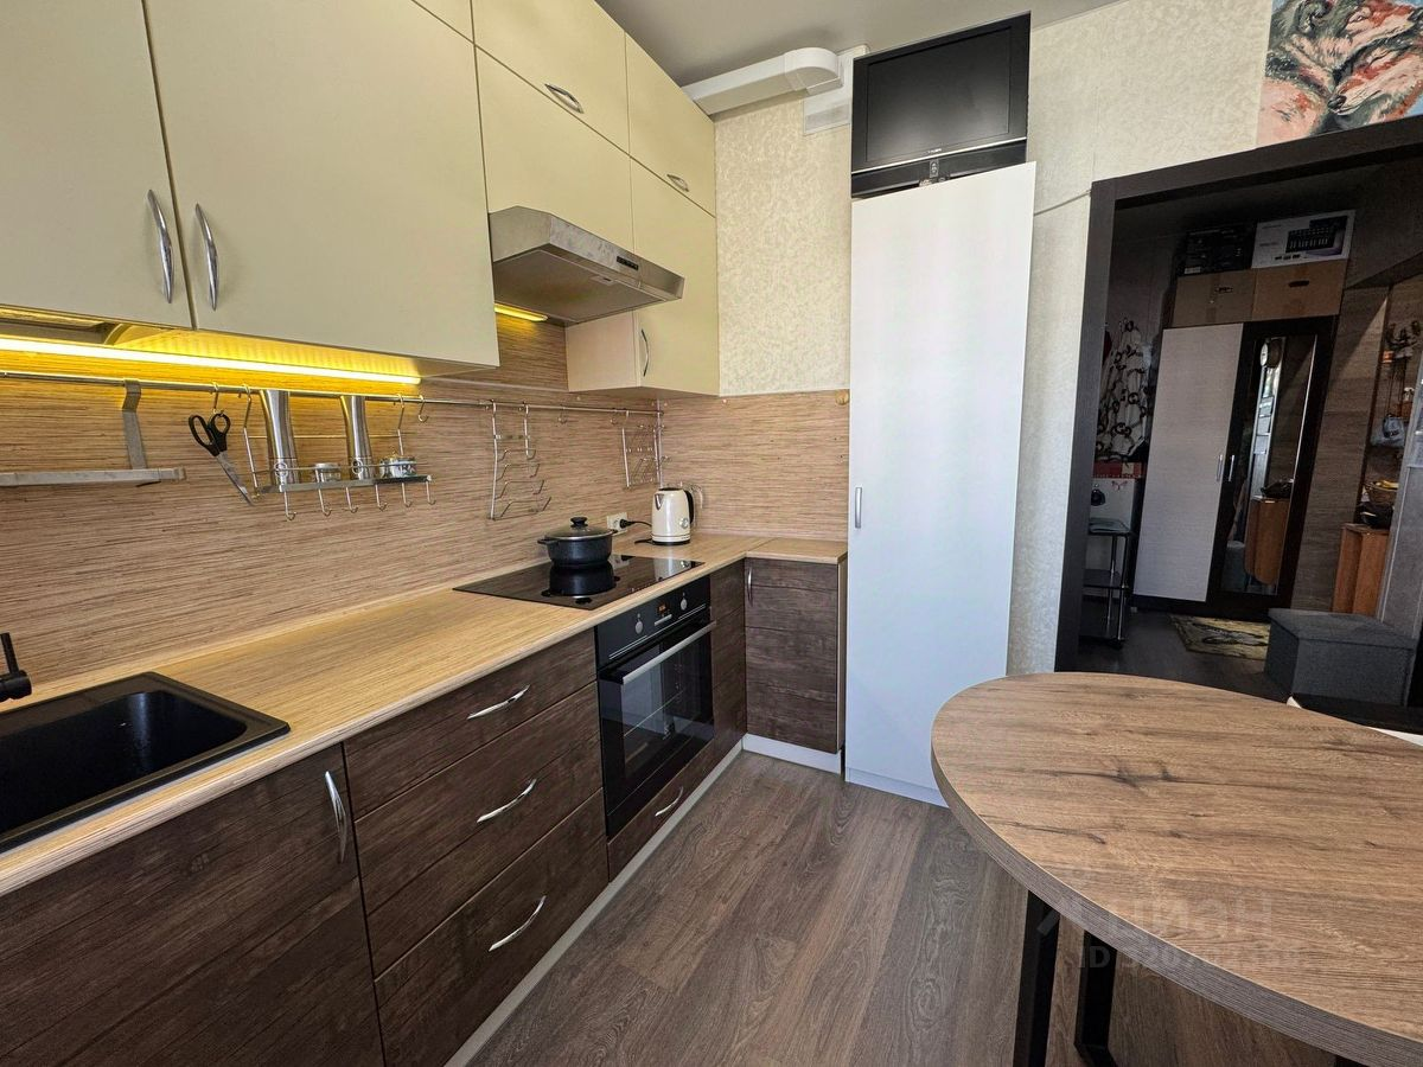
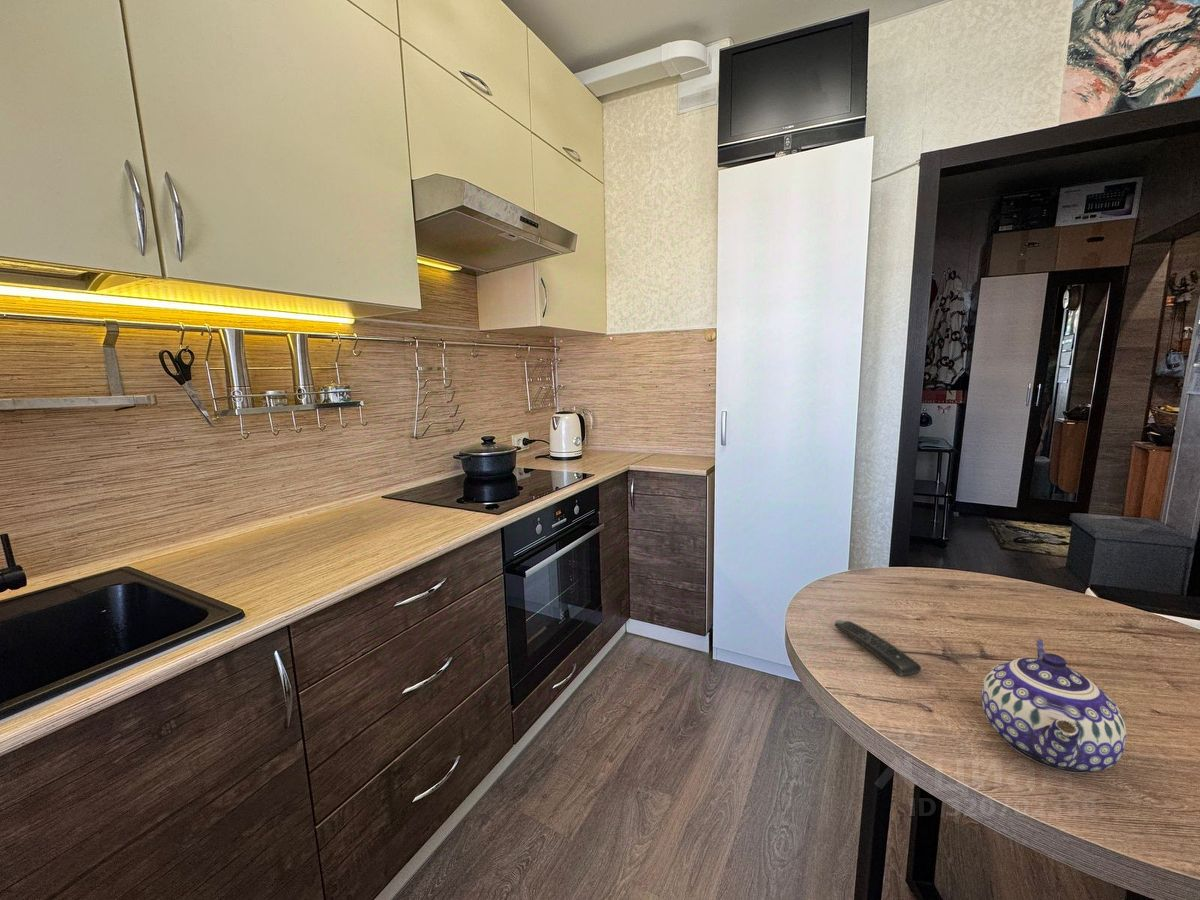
+ teapot (1049, 700)
+ remote control (871, 643)
